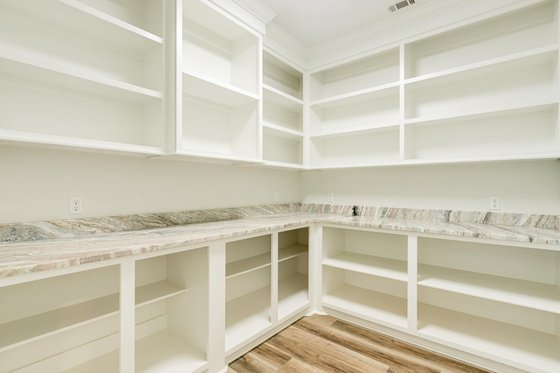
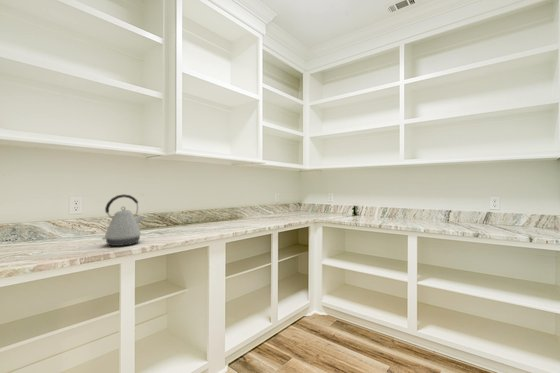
+ kettle (124, 218)
